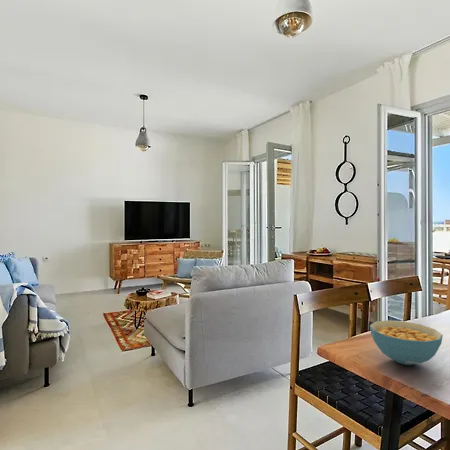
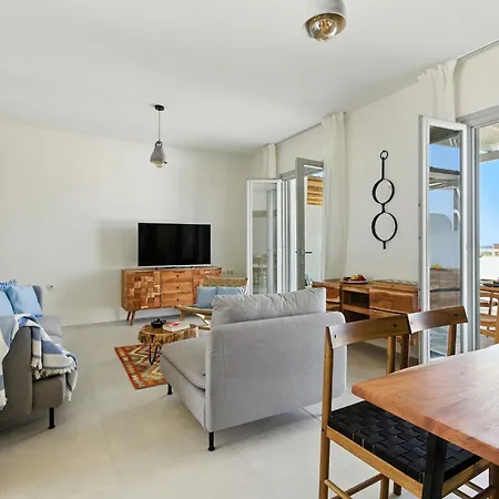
- cereal bowl (404, 345)
